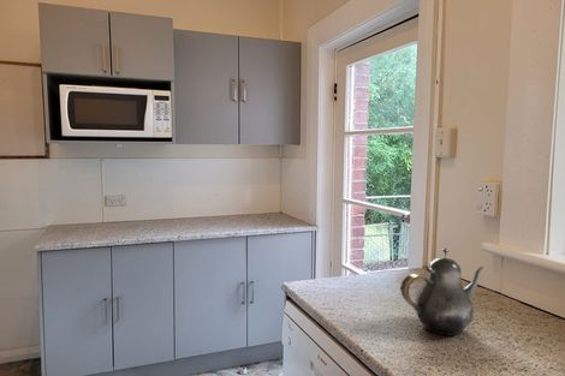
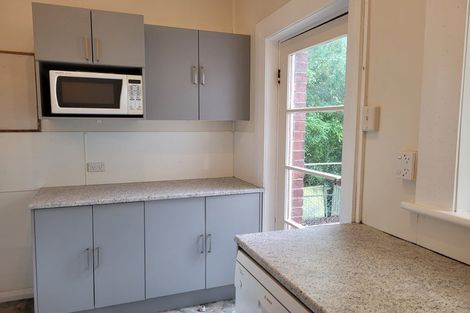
- teapot (442, 287)
